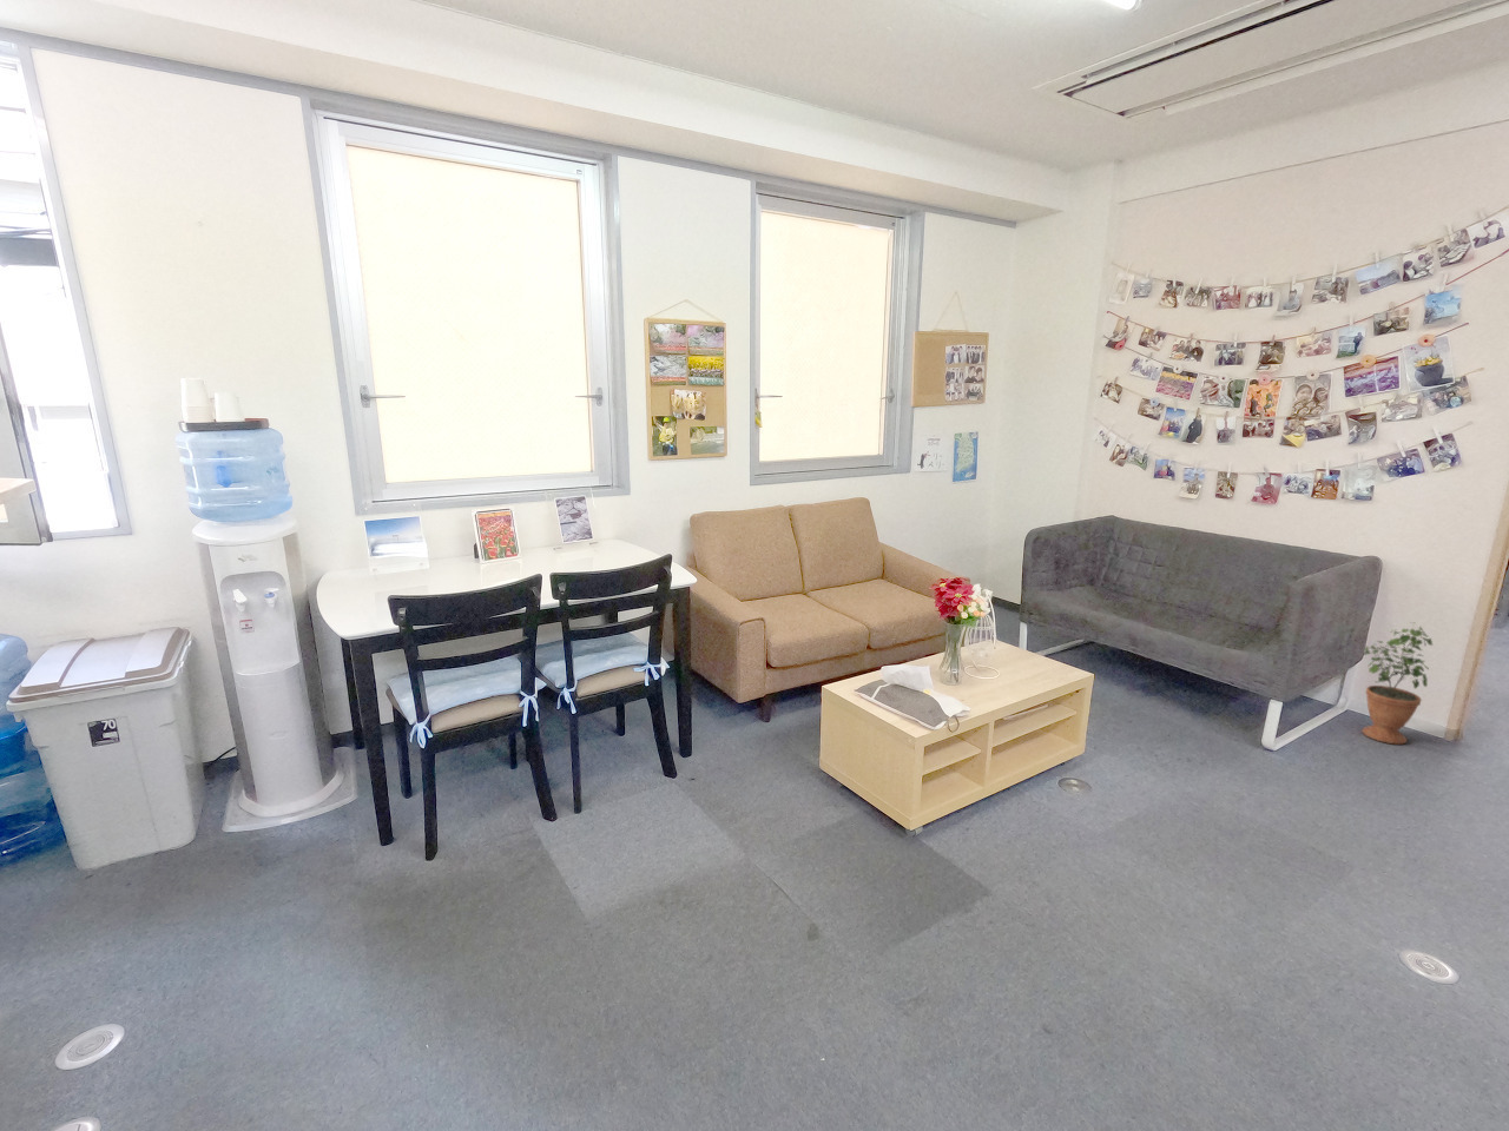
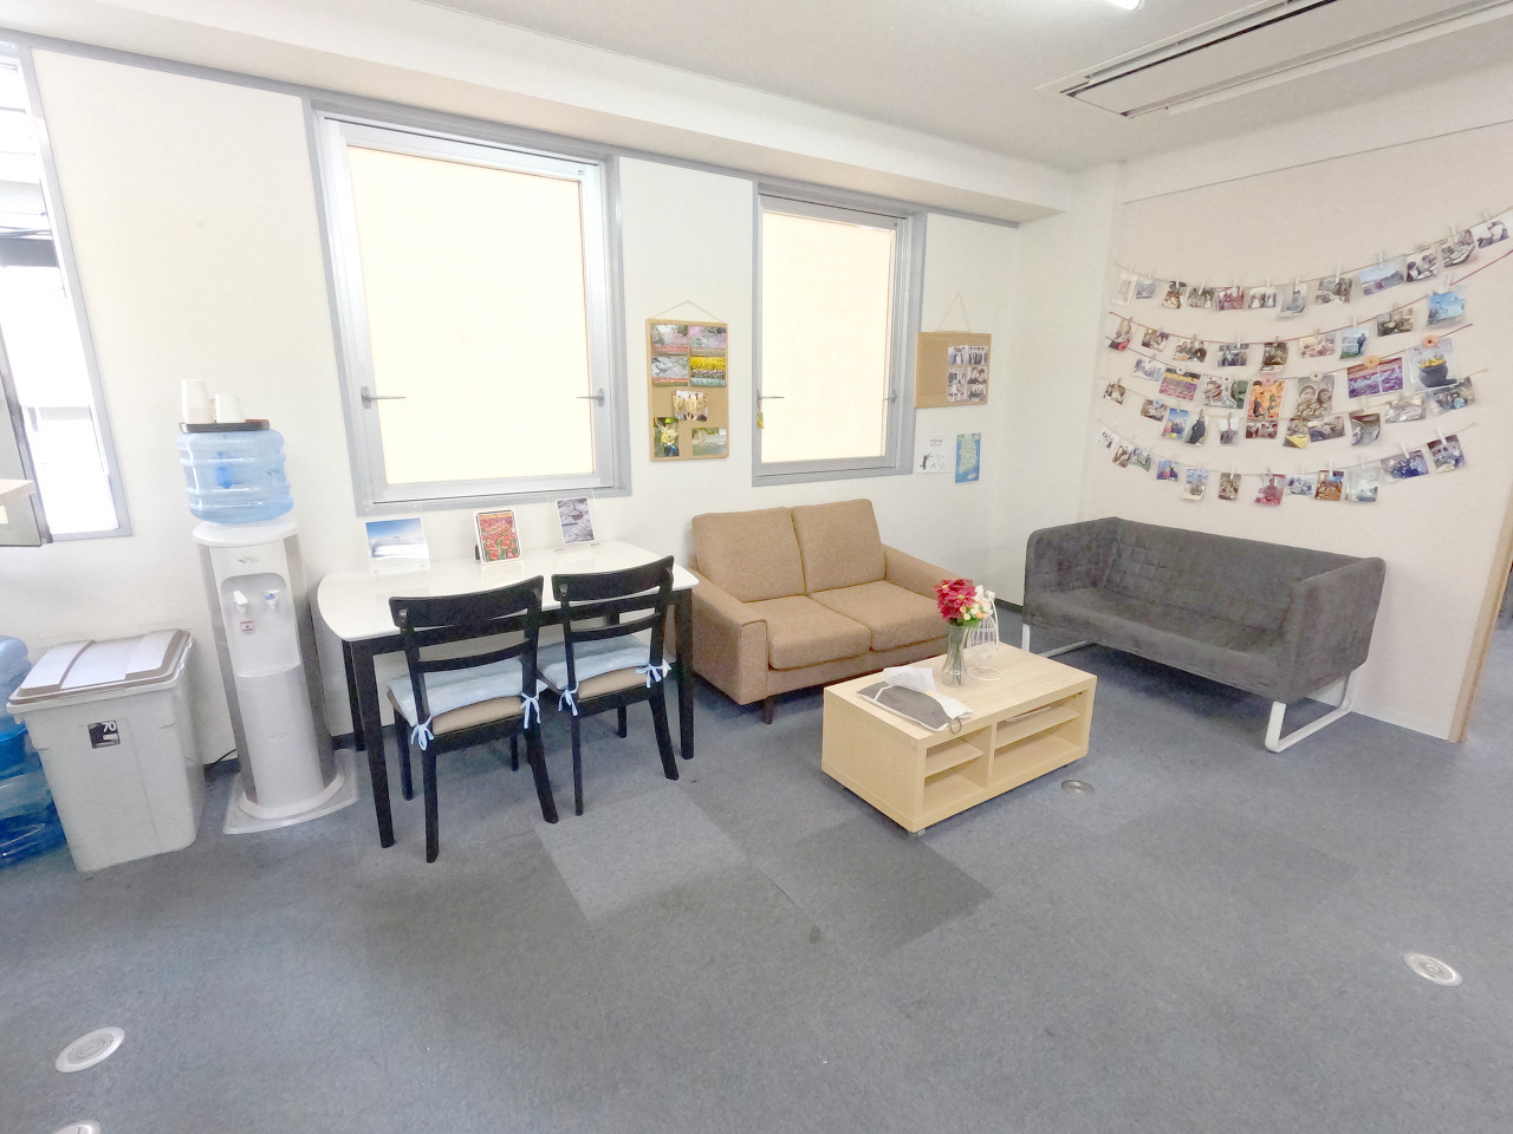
- potted plant (1390, 677)
